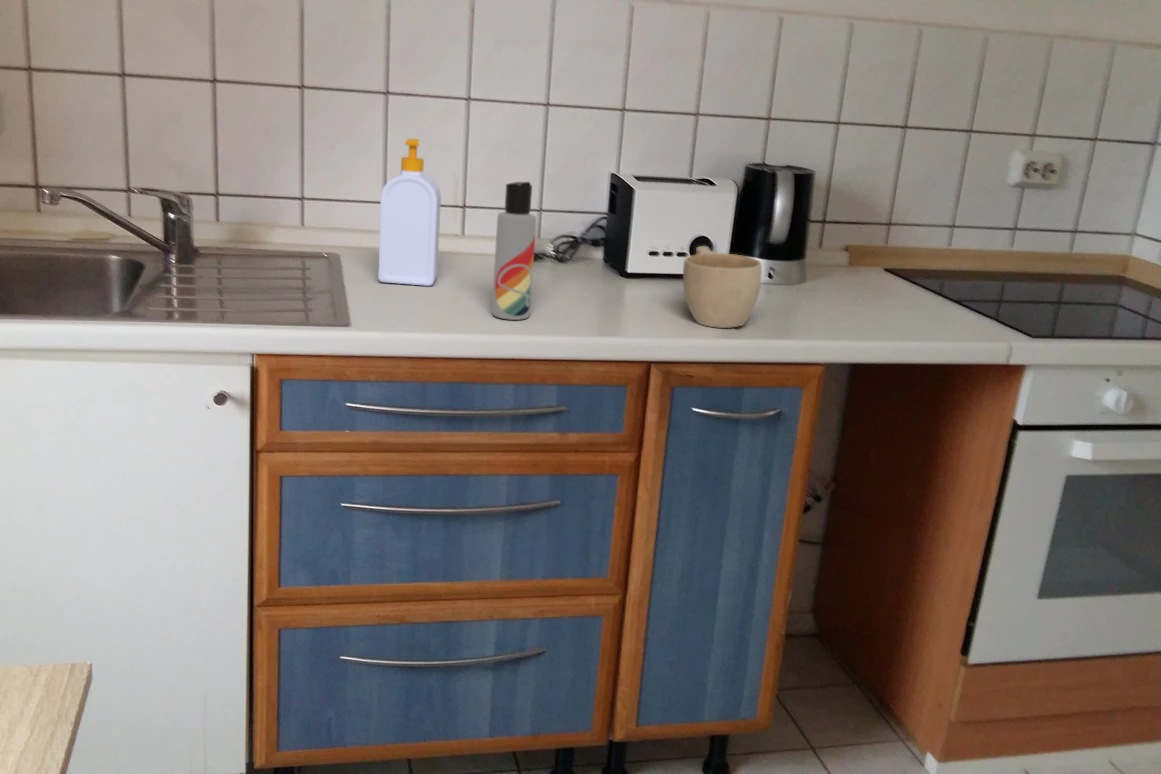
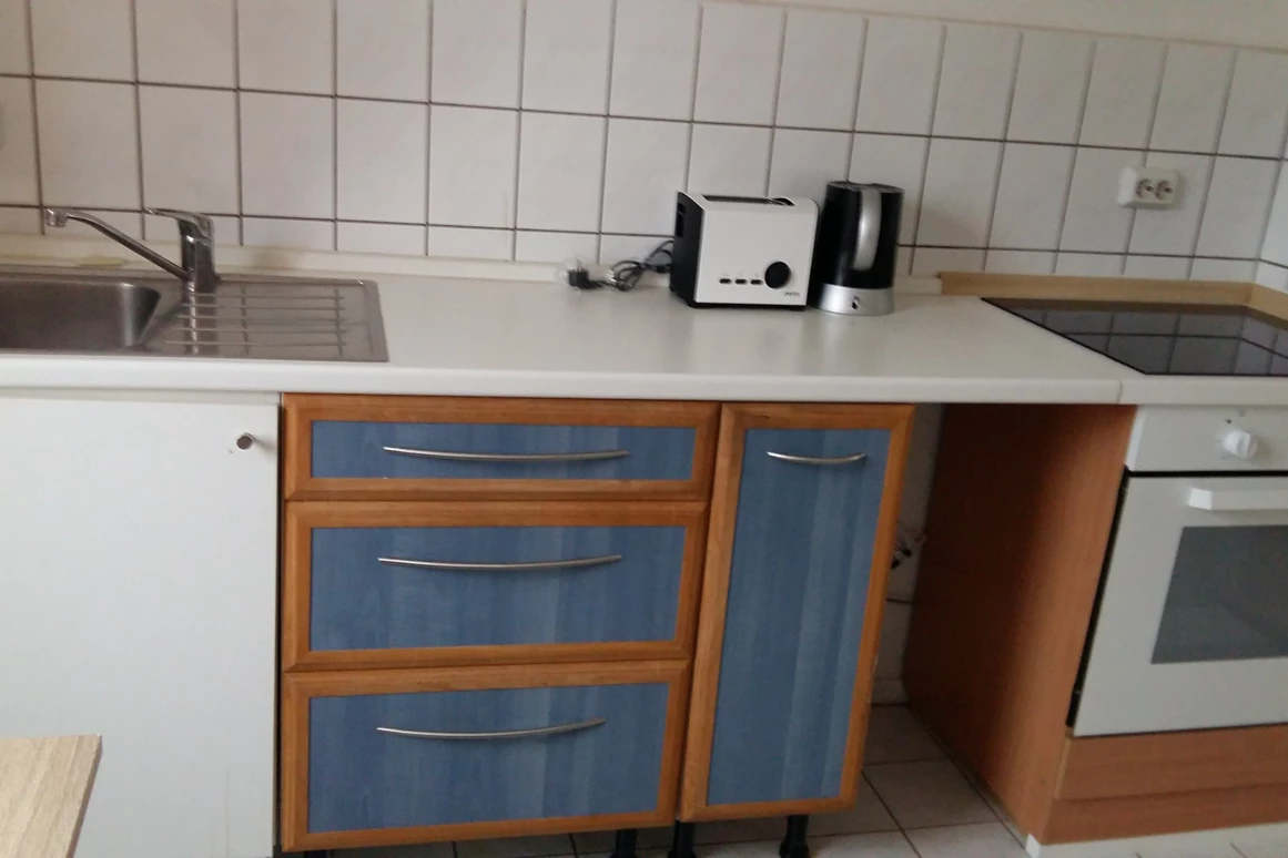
- cup (717, 287)
- lotion bottle (514, 249)
- soap bottle (410, 211)
